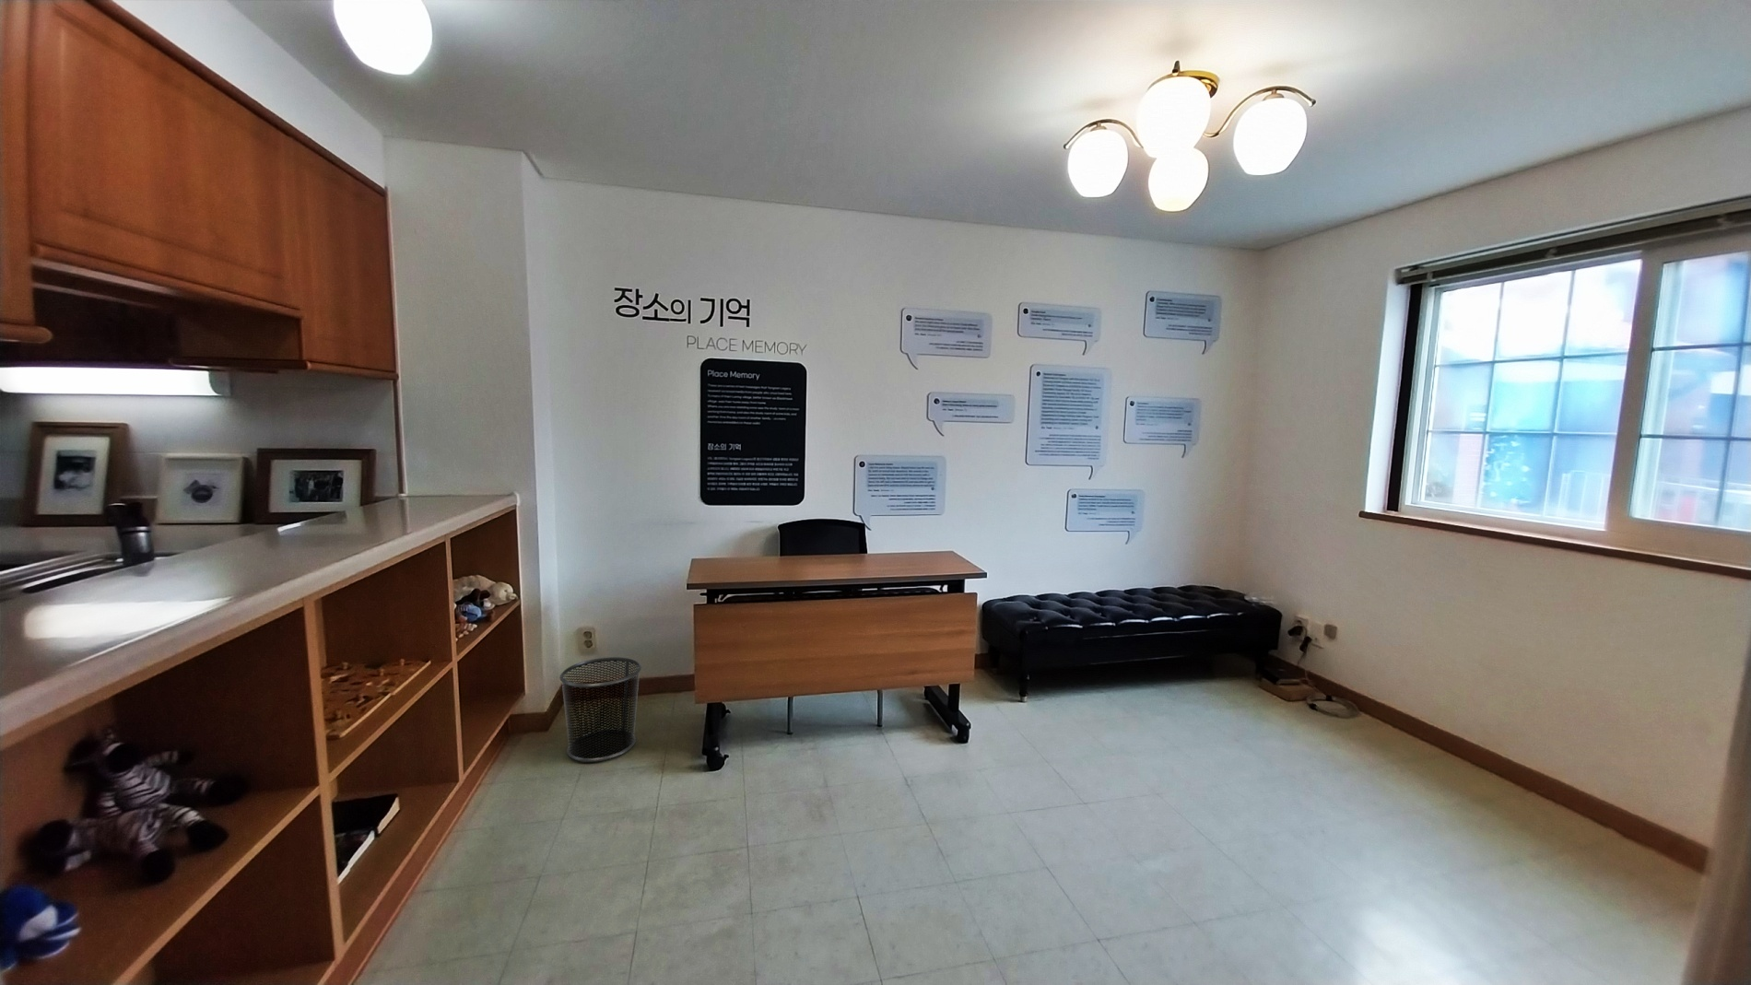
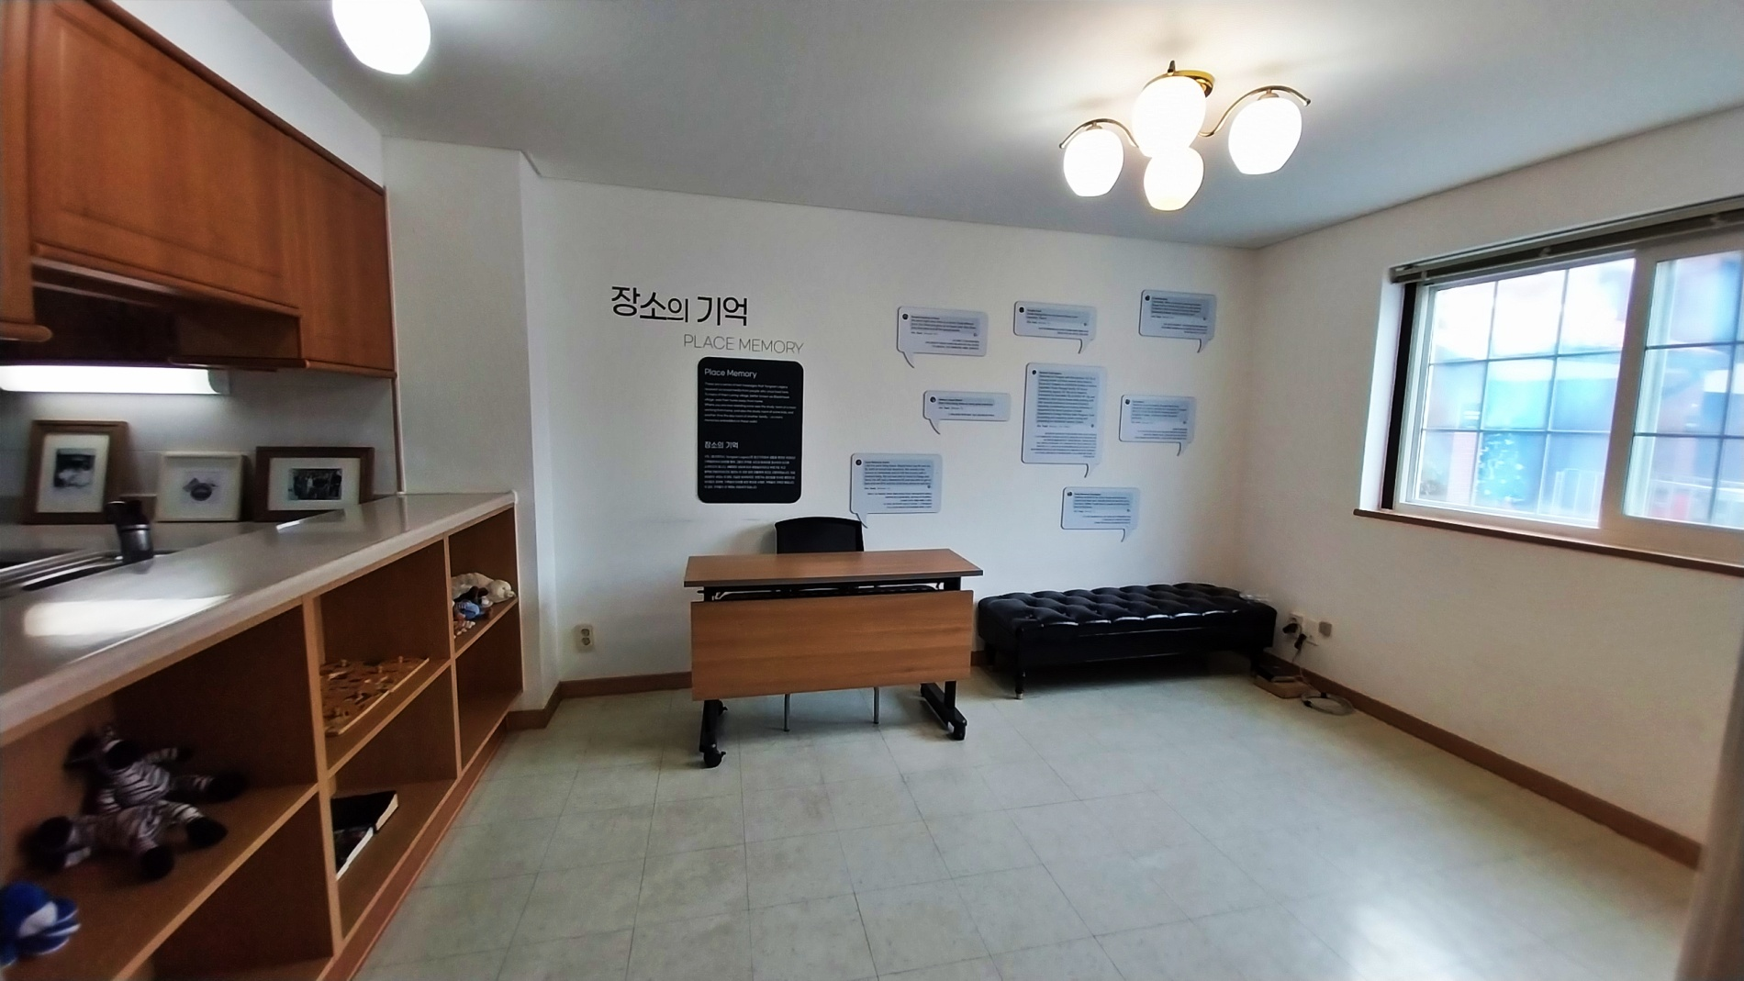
- waste bin (601, 707)
